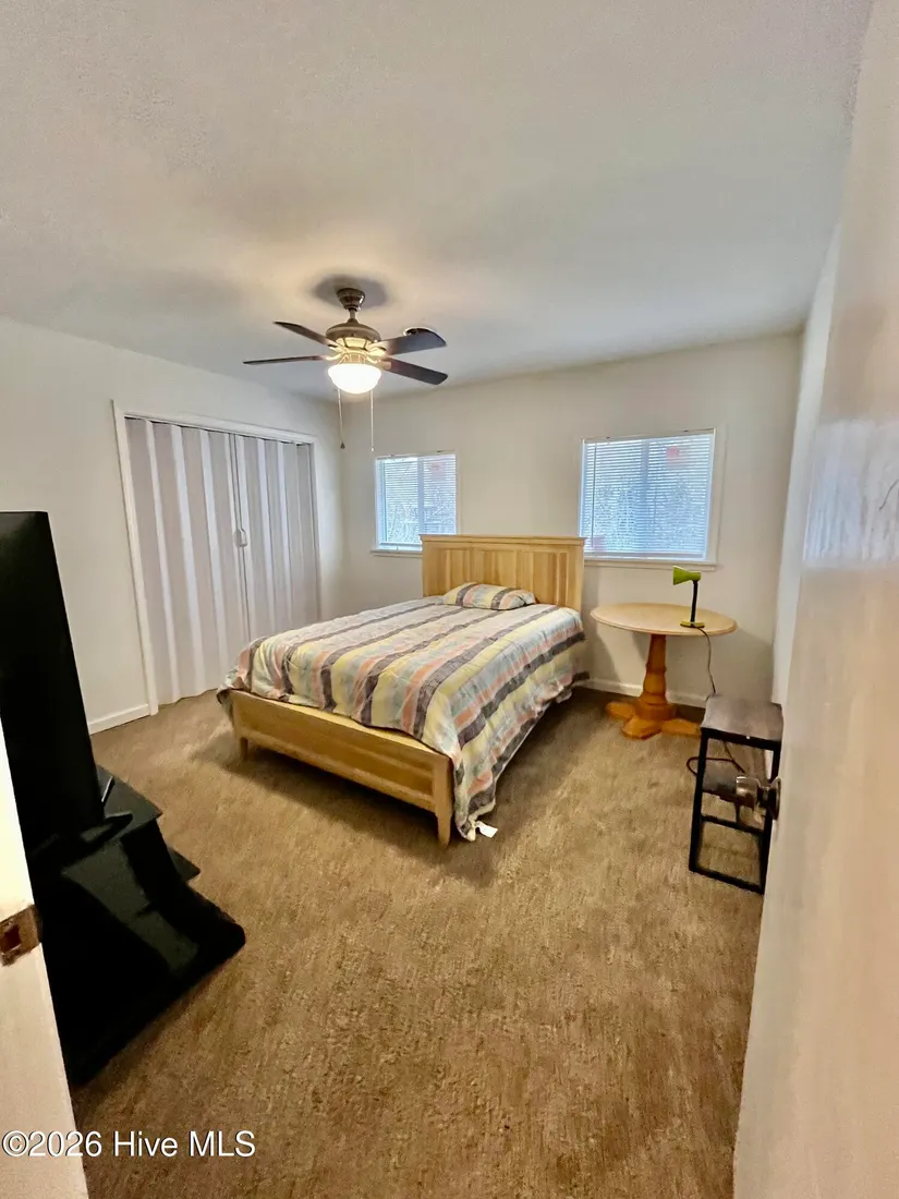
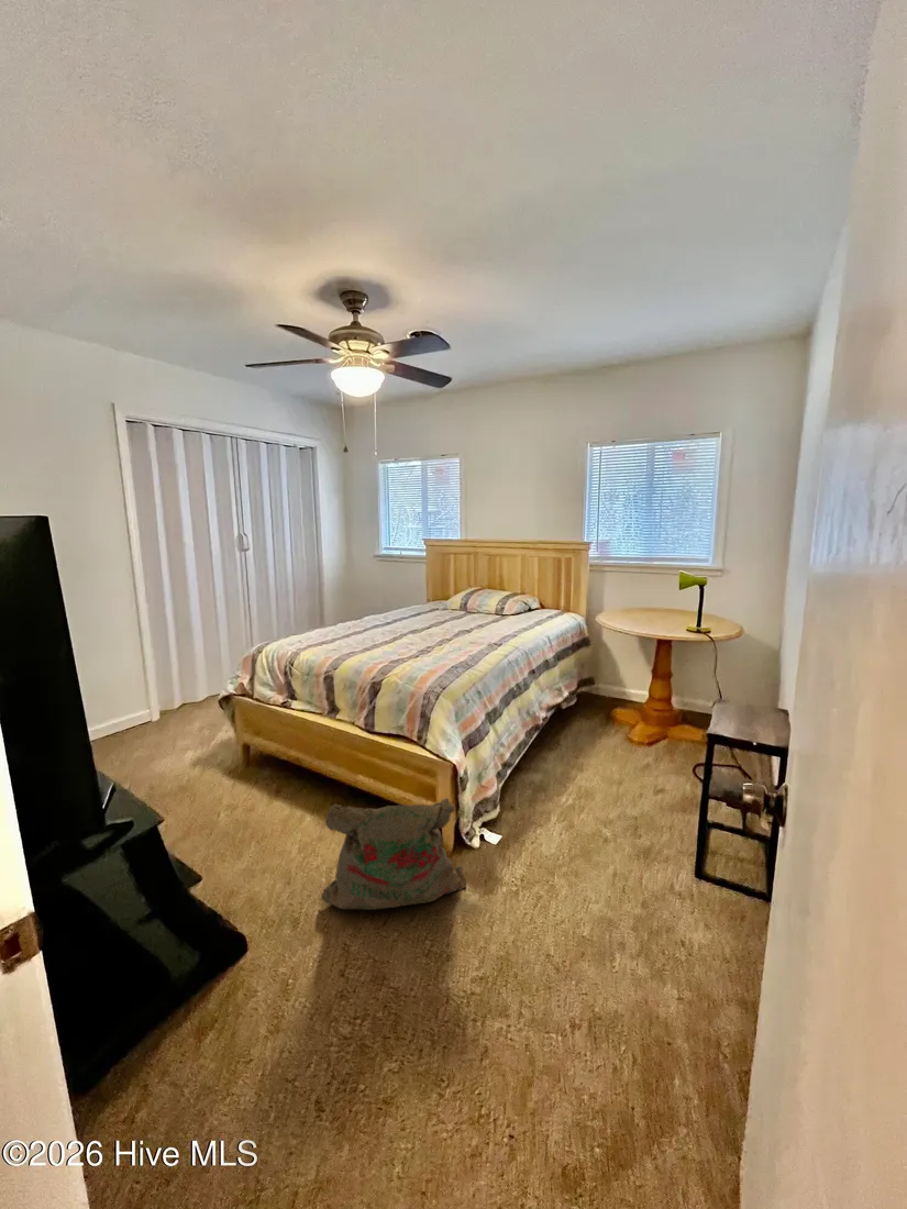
+ bag (392, 847)
